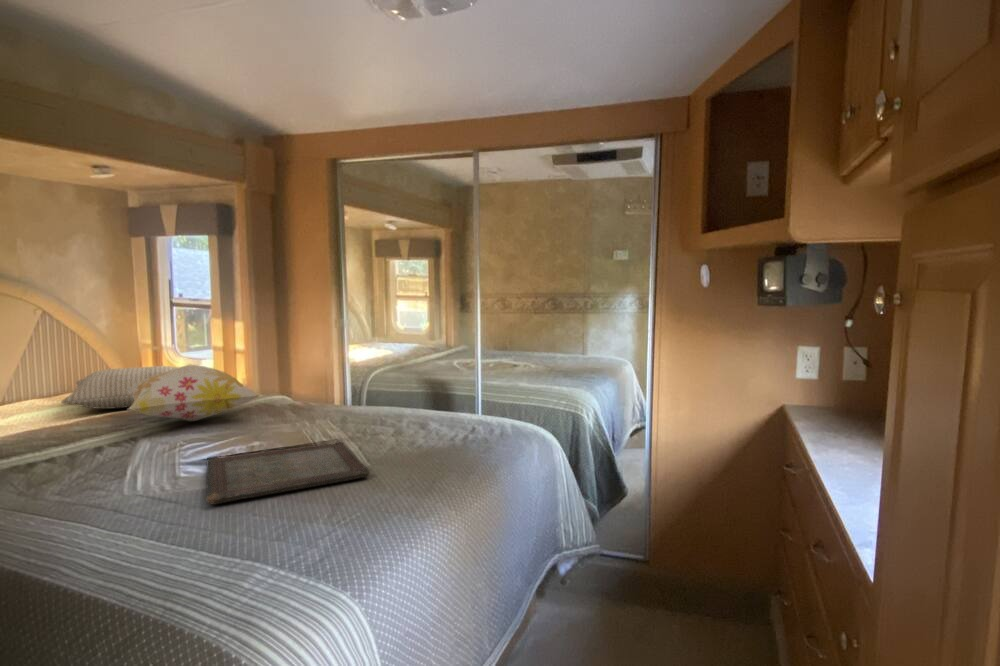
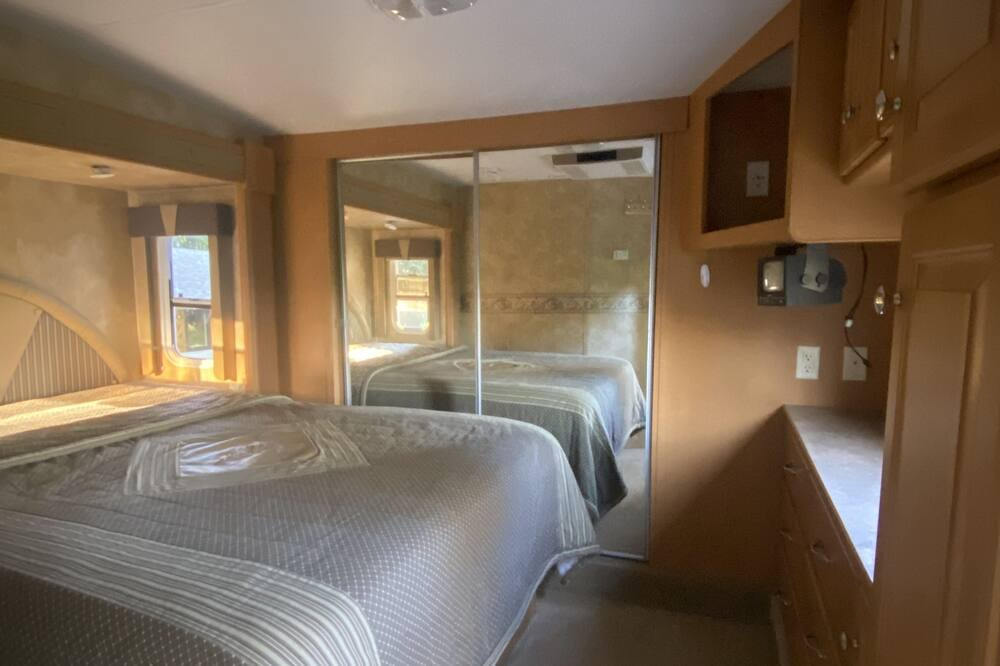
- decorative pillow (190, 392)
- pillow (134, 384)
- serving tray (285, 467)
